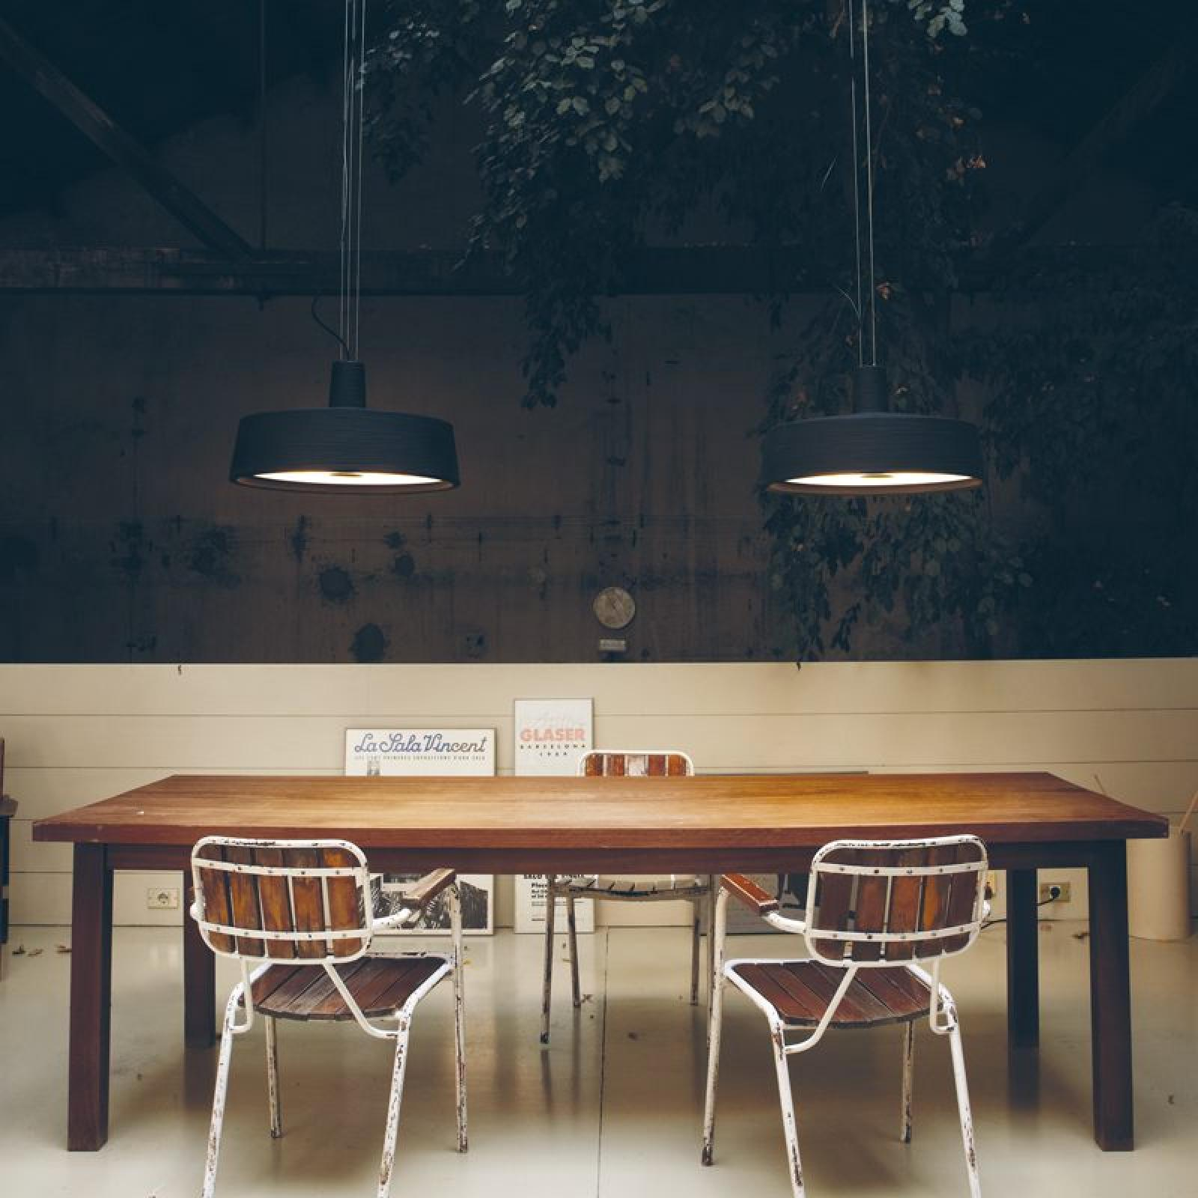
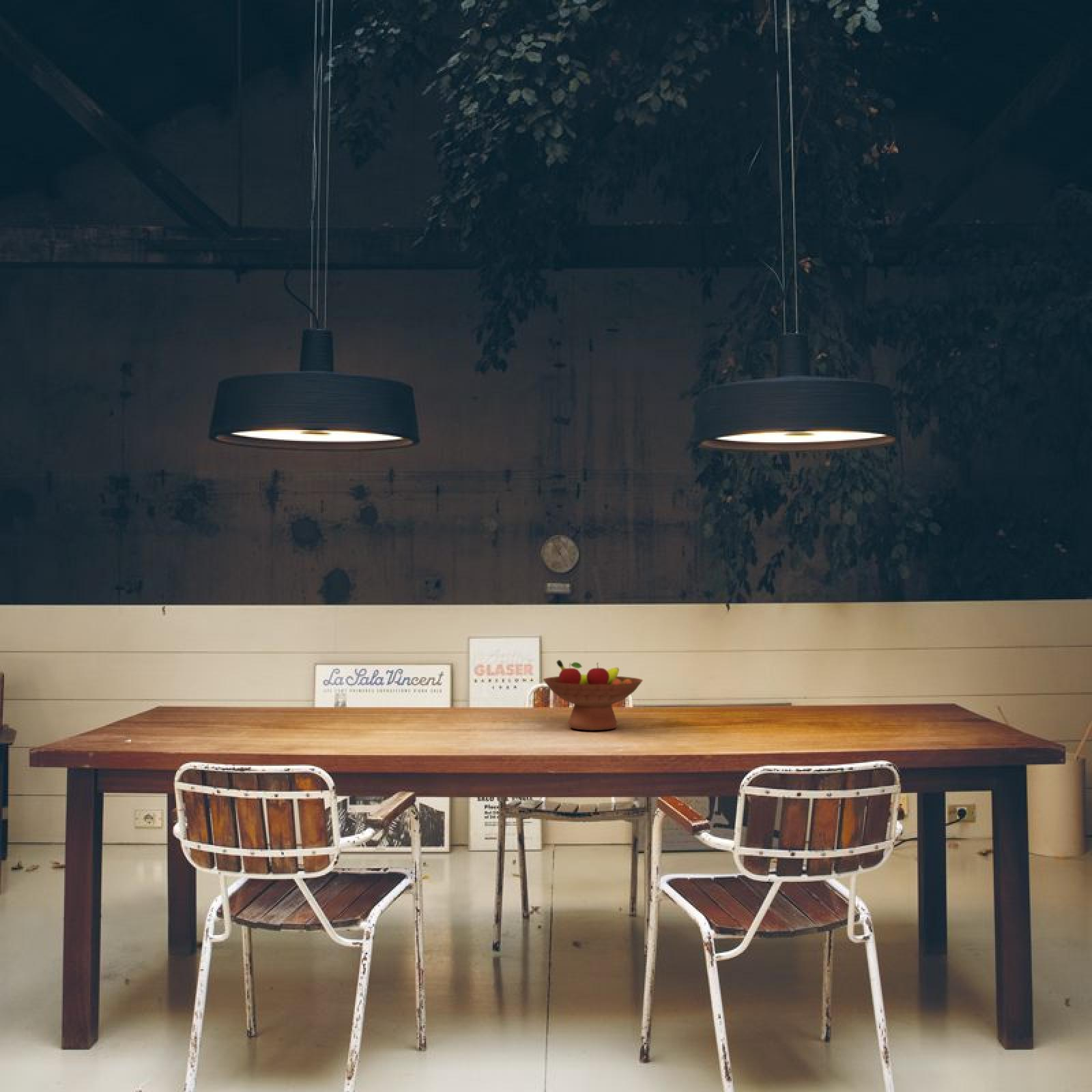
+ fruit bowl (592, 694)
